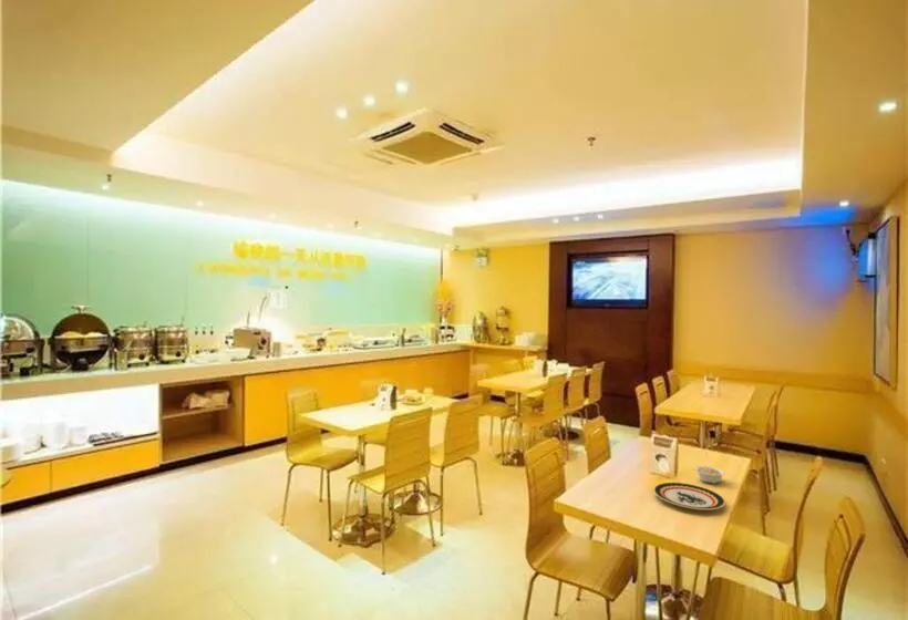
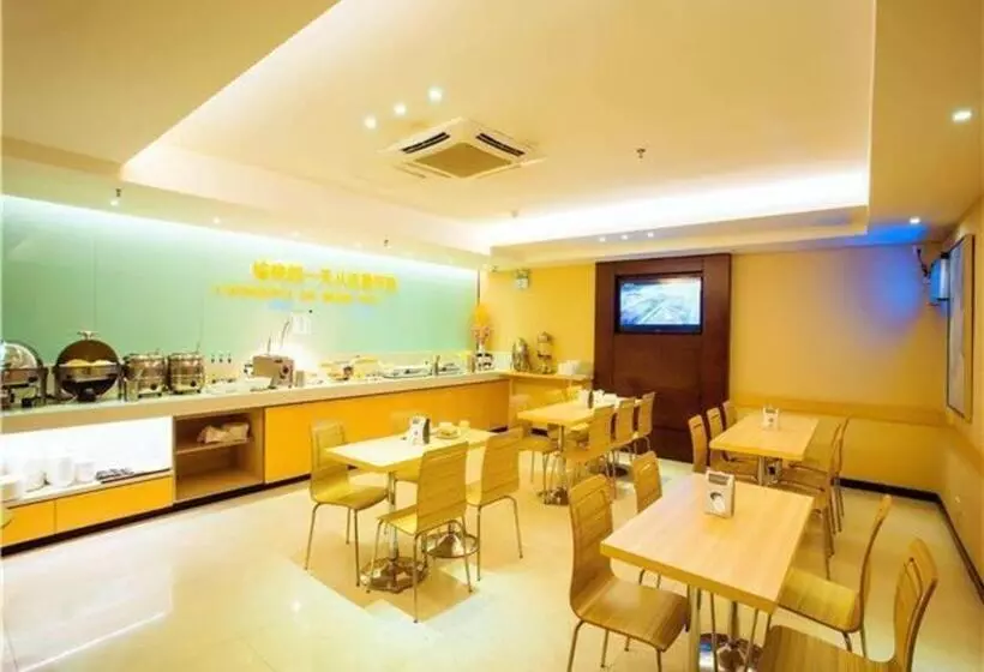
- plate (688, 497)
- legume (709, 474)
